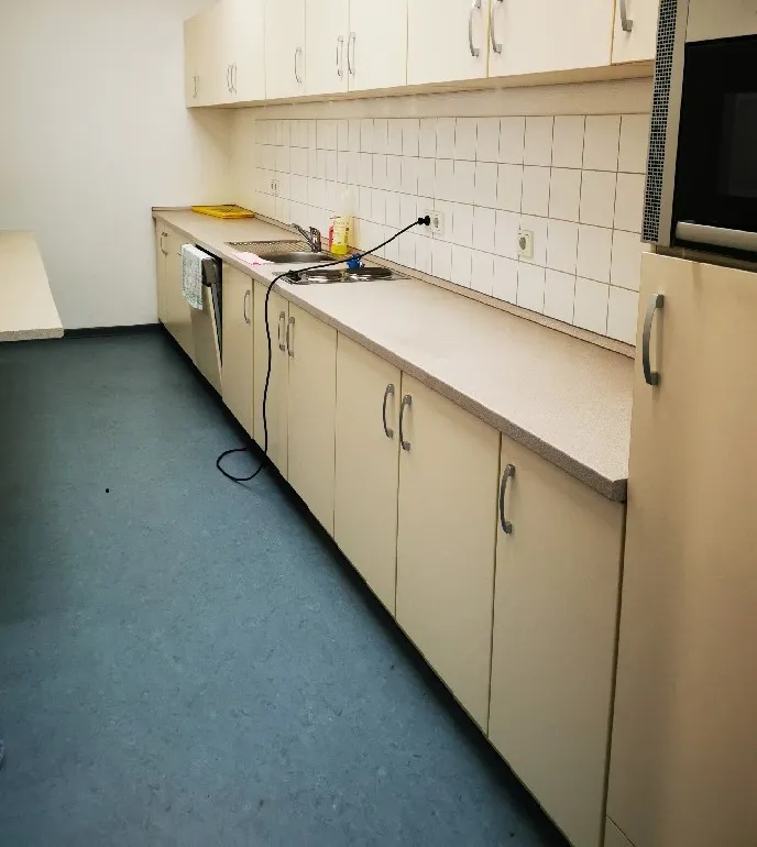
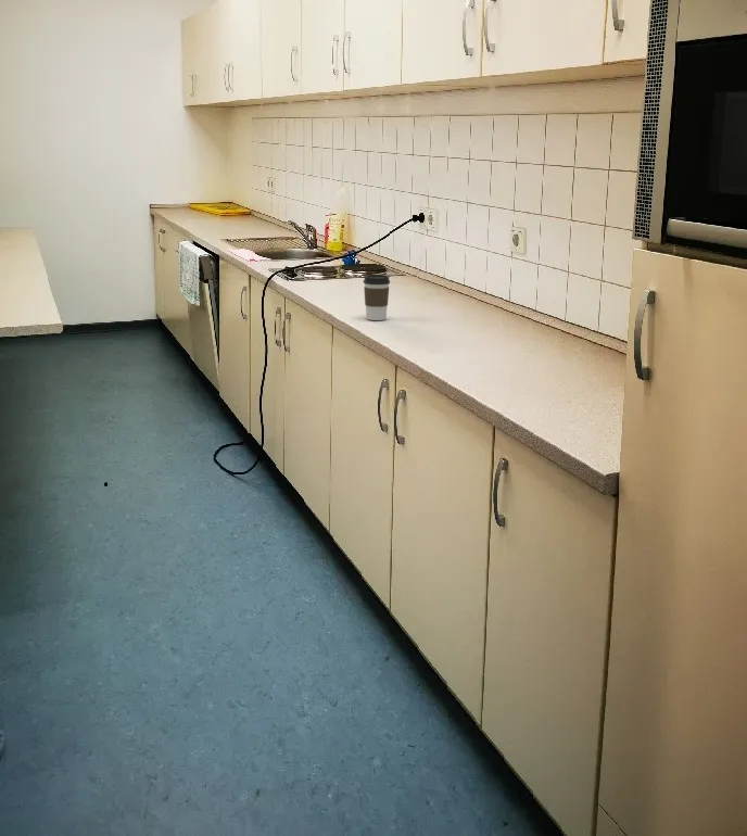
+ coffee cup (376, 297)
